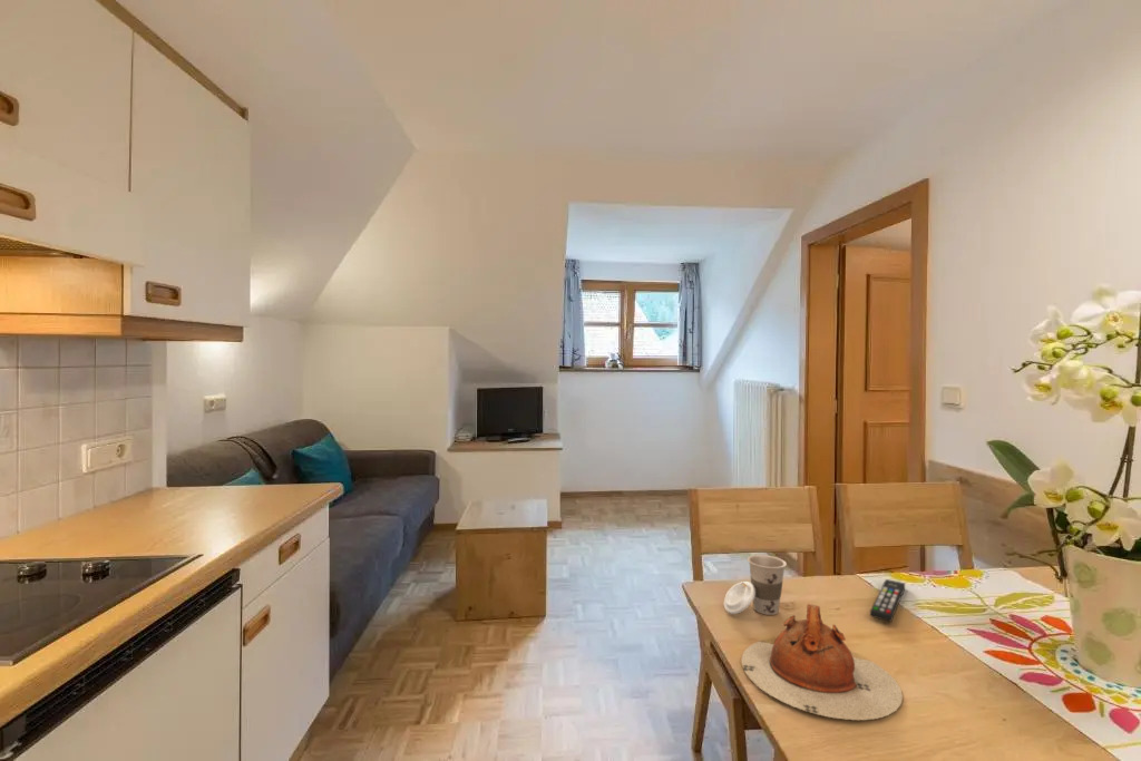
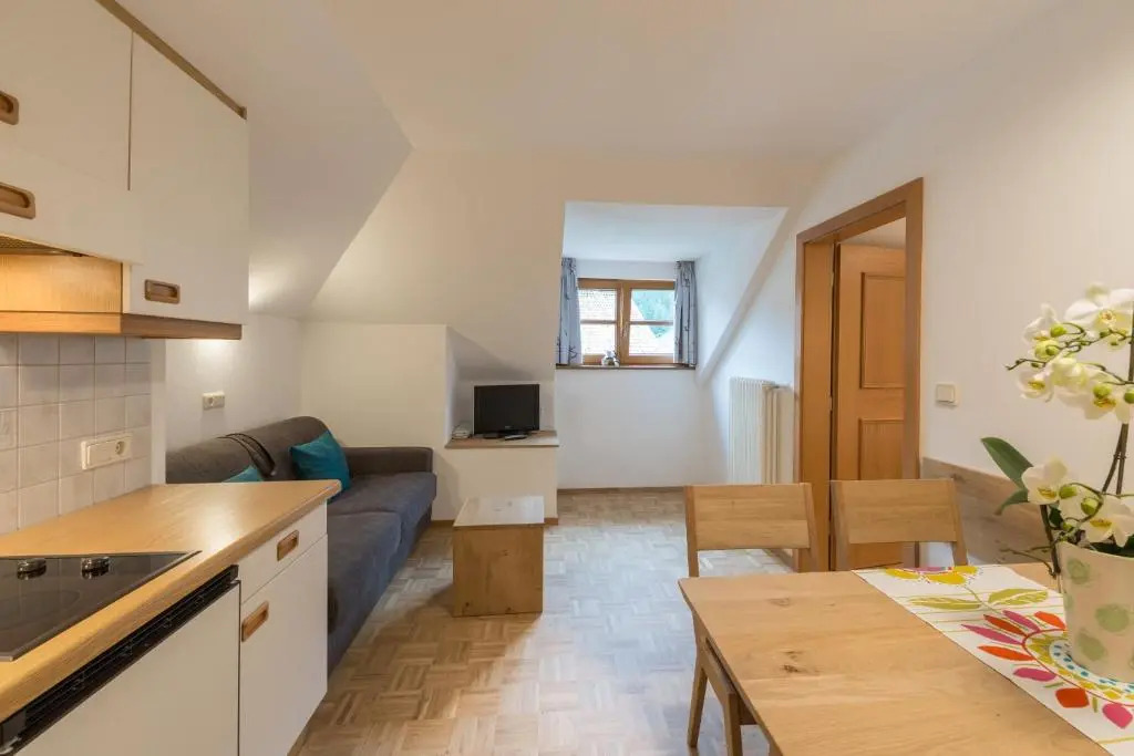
- teapot (817, 641)
- remote control (888, 598)
- cup (754, 586)
